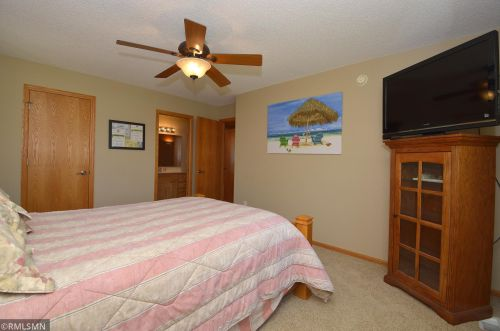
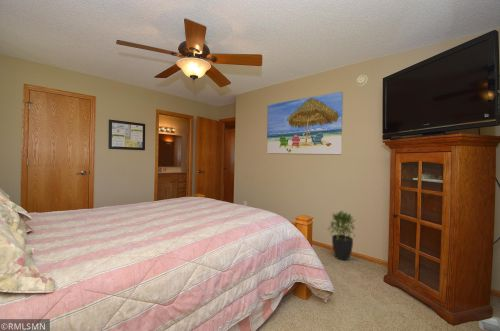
+ potted plant (341, 233)
